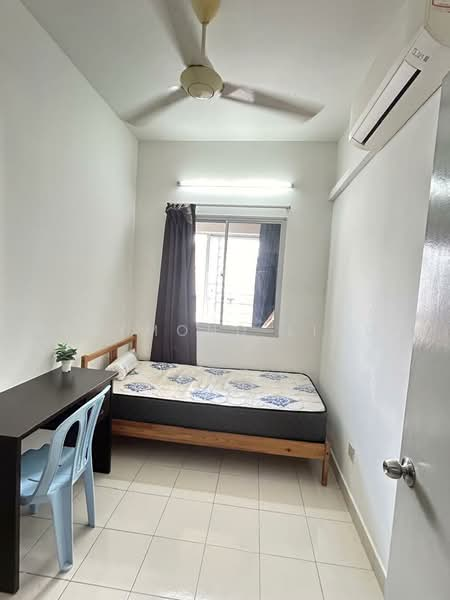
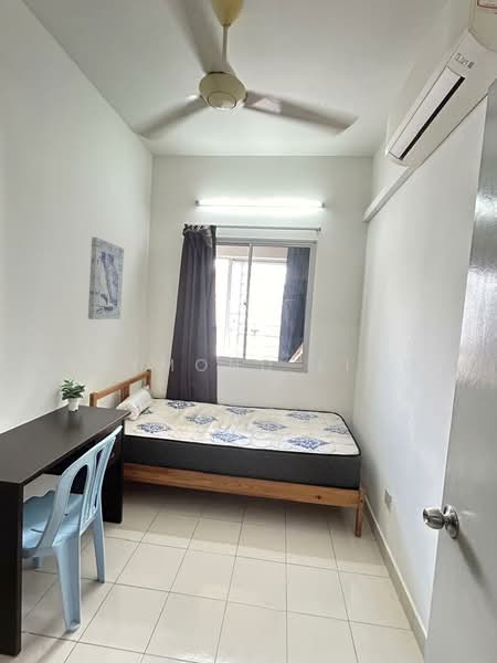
+ wall art (107, 281)
